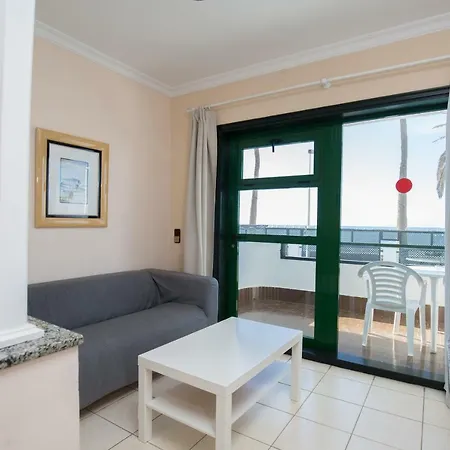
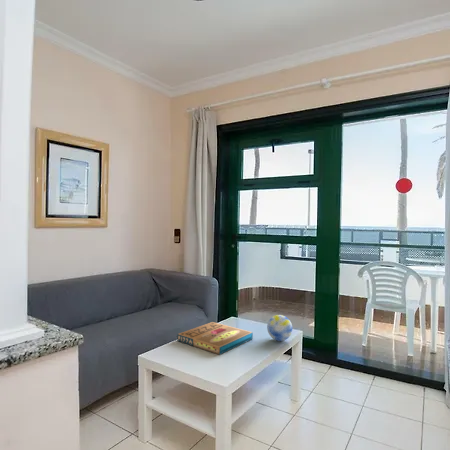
+ pizza box (215, 336)
+ decorative ball (279, 327)
